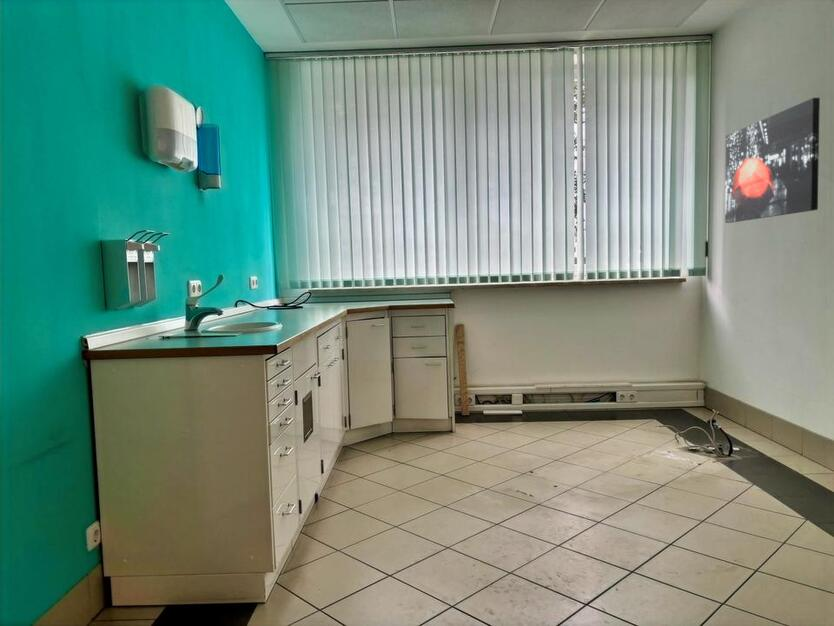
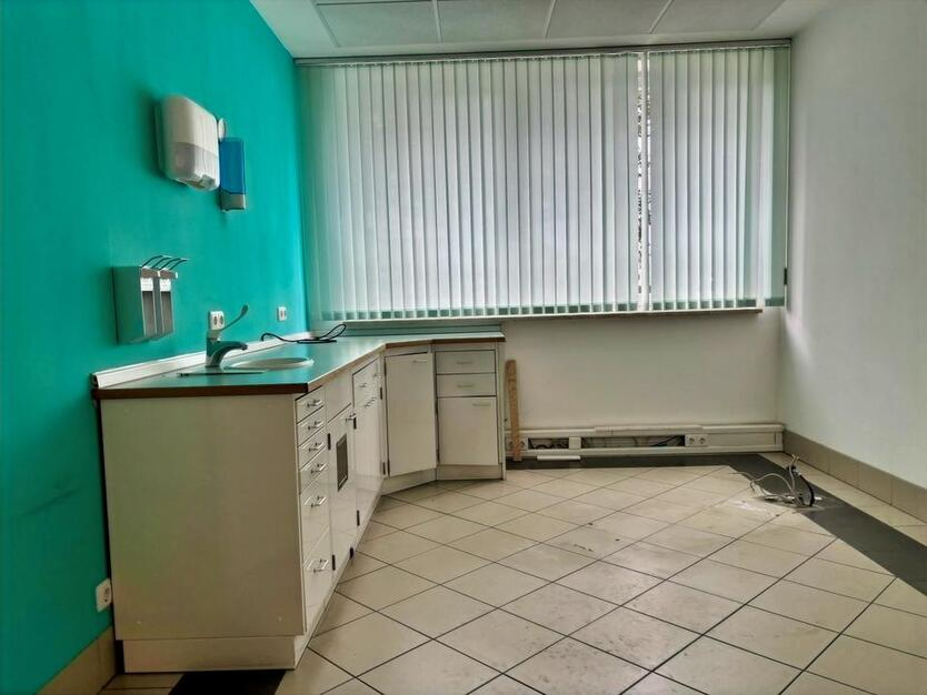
- wall art (766, 168)
